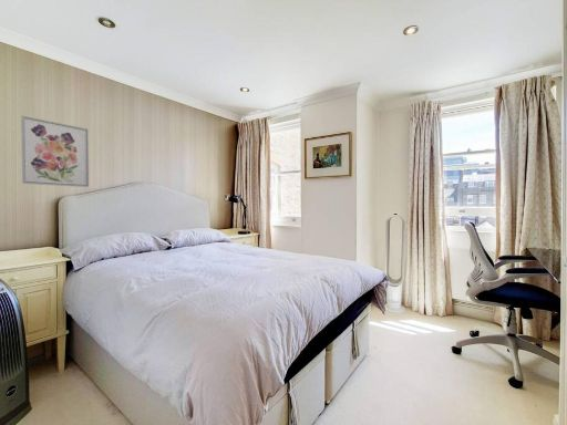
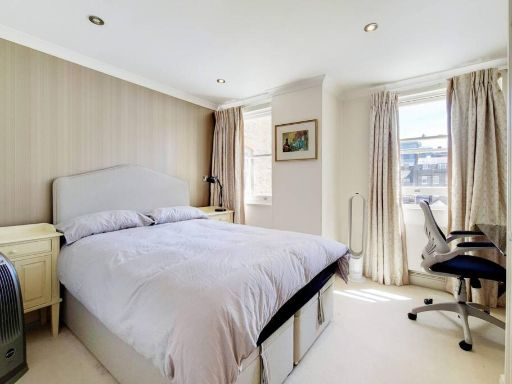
- wall art (58, 154)
